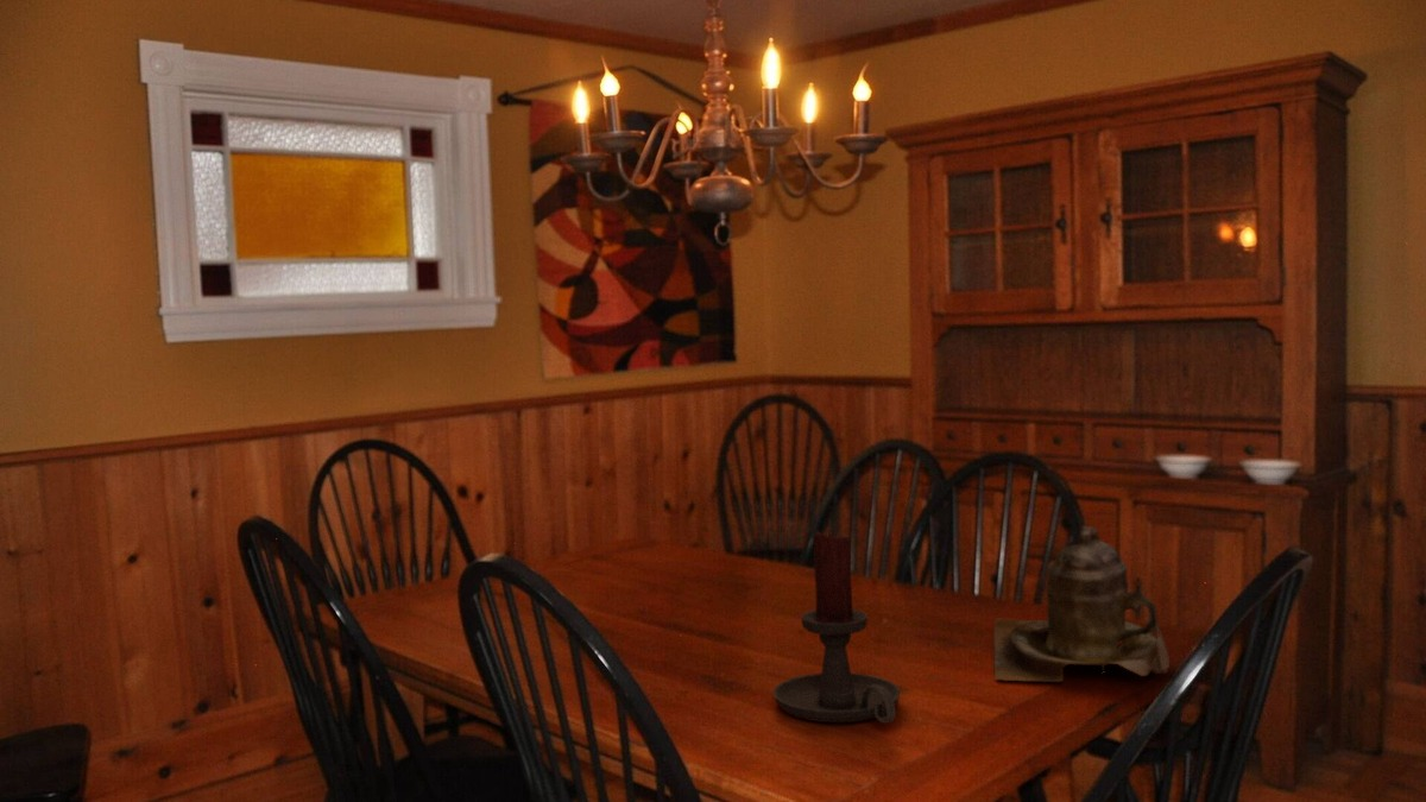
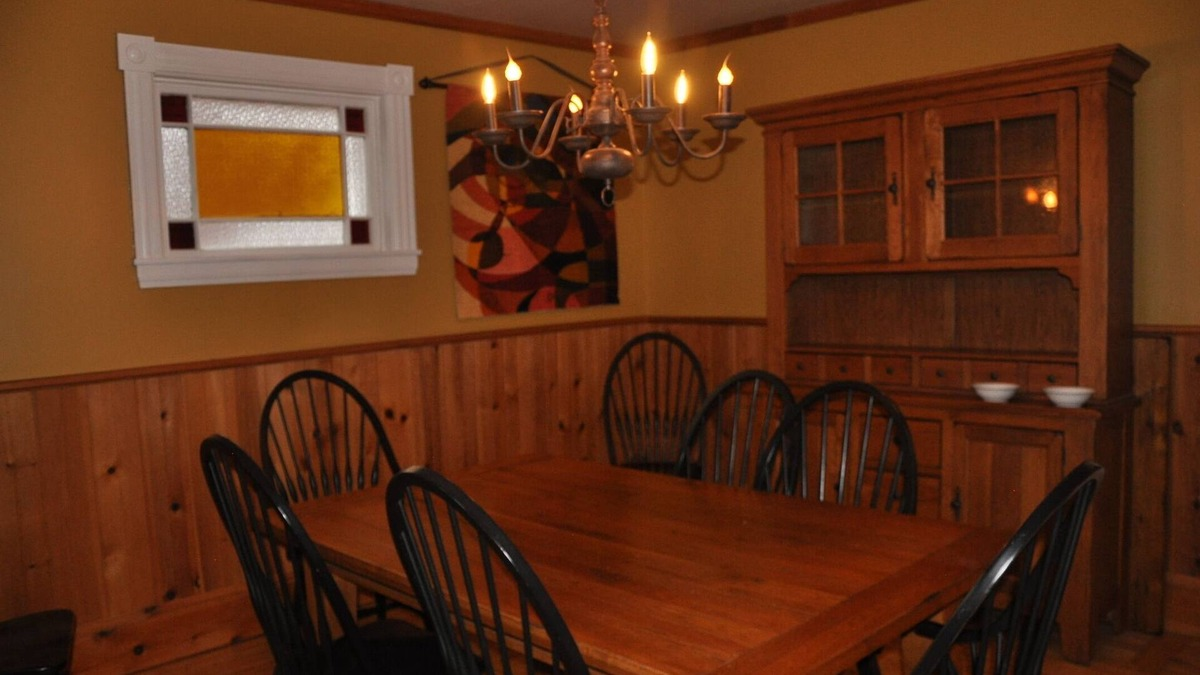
- candle holder (844, 621)
- teapot (1074, 592)
